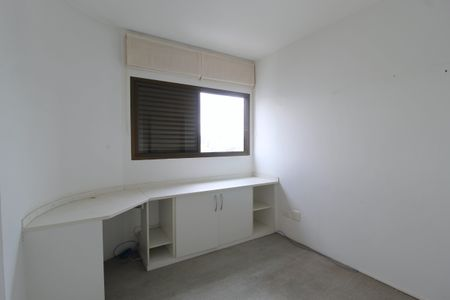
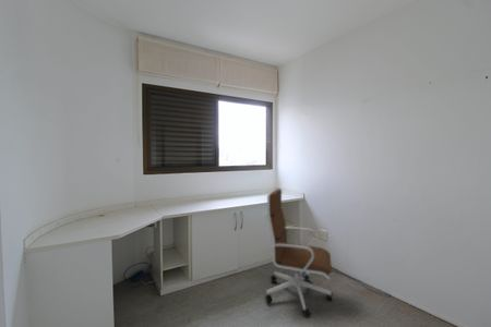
+ office chair (298, 244)
